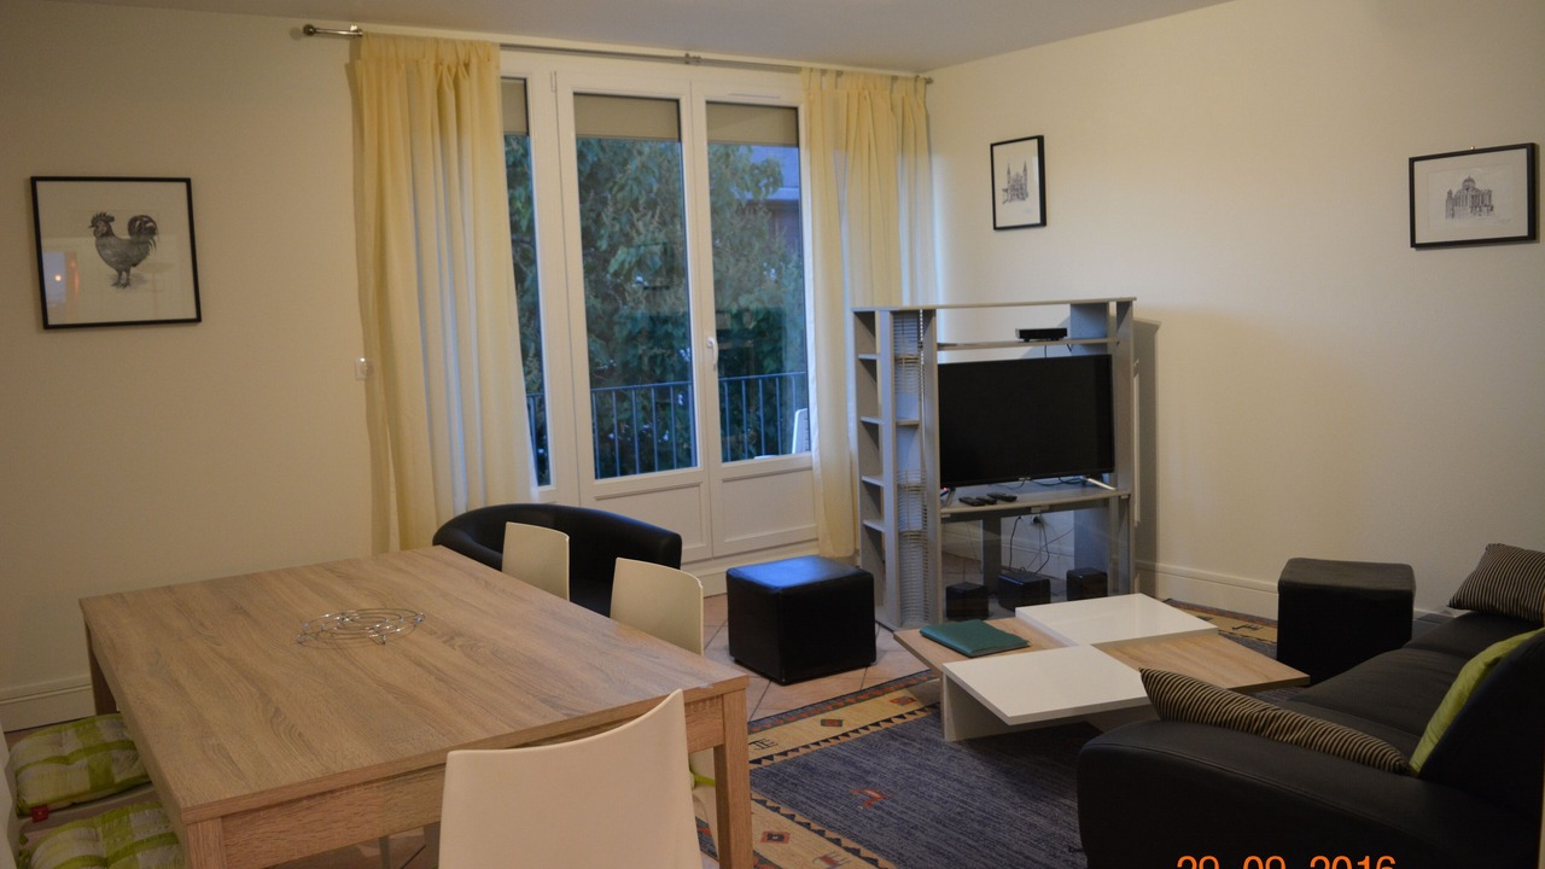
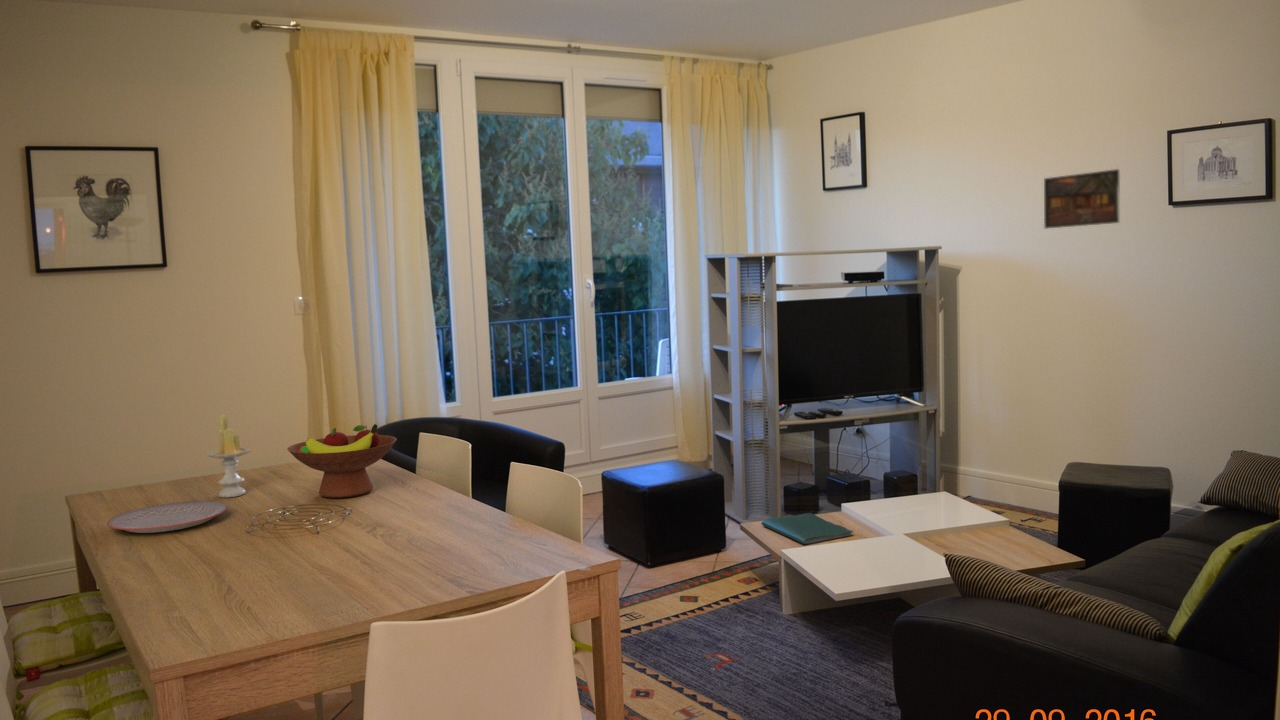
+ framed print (1080, 200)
+ candle (229, 454)
+ fruit bowl (344, 458)
+ plate (169, 518)
